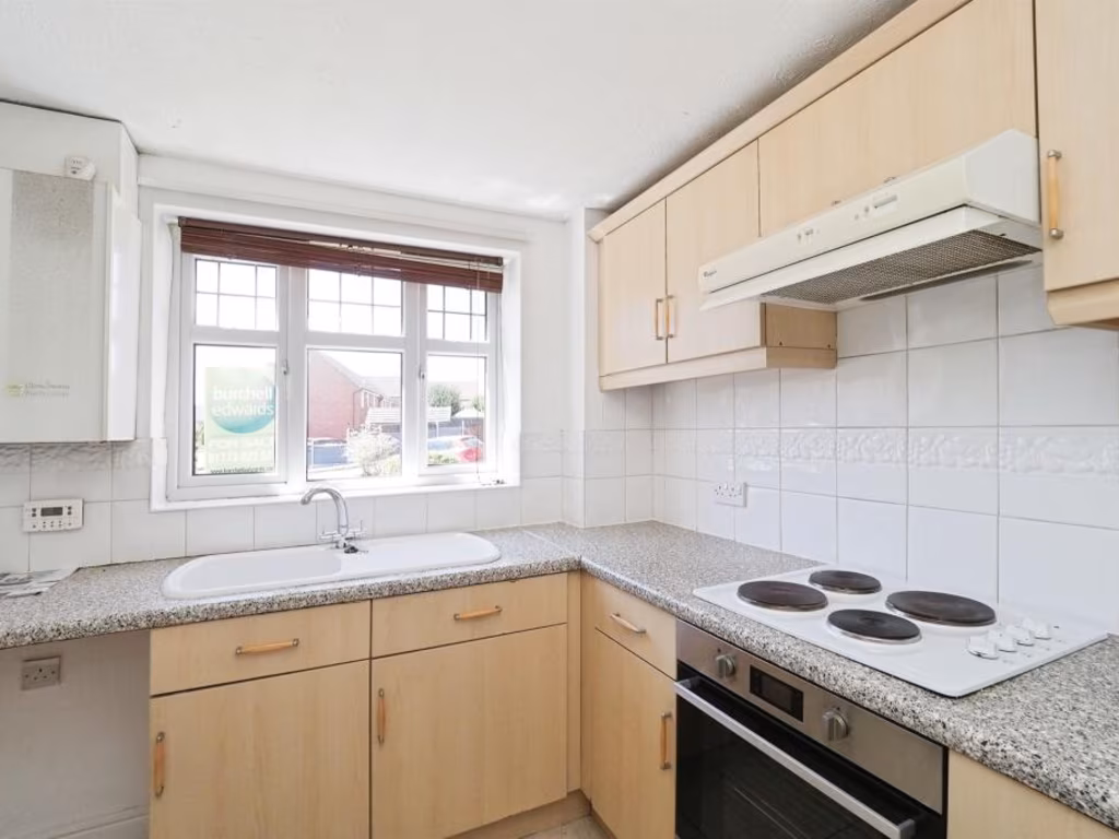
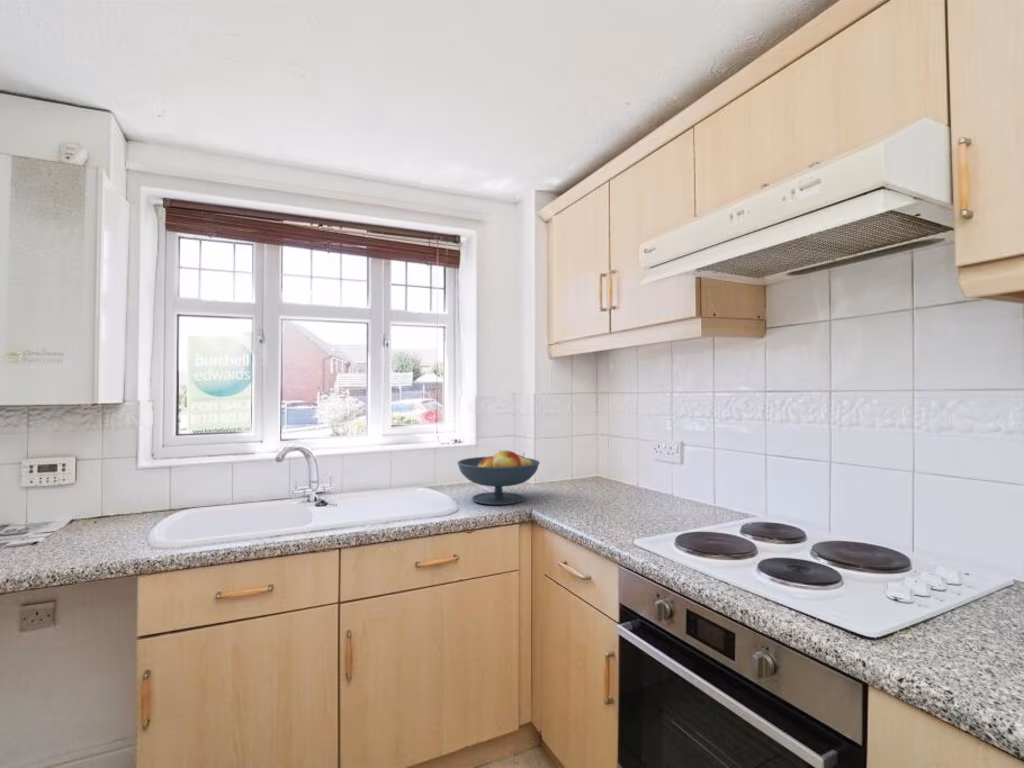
+ fruit bowl (498, 473)
